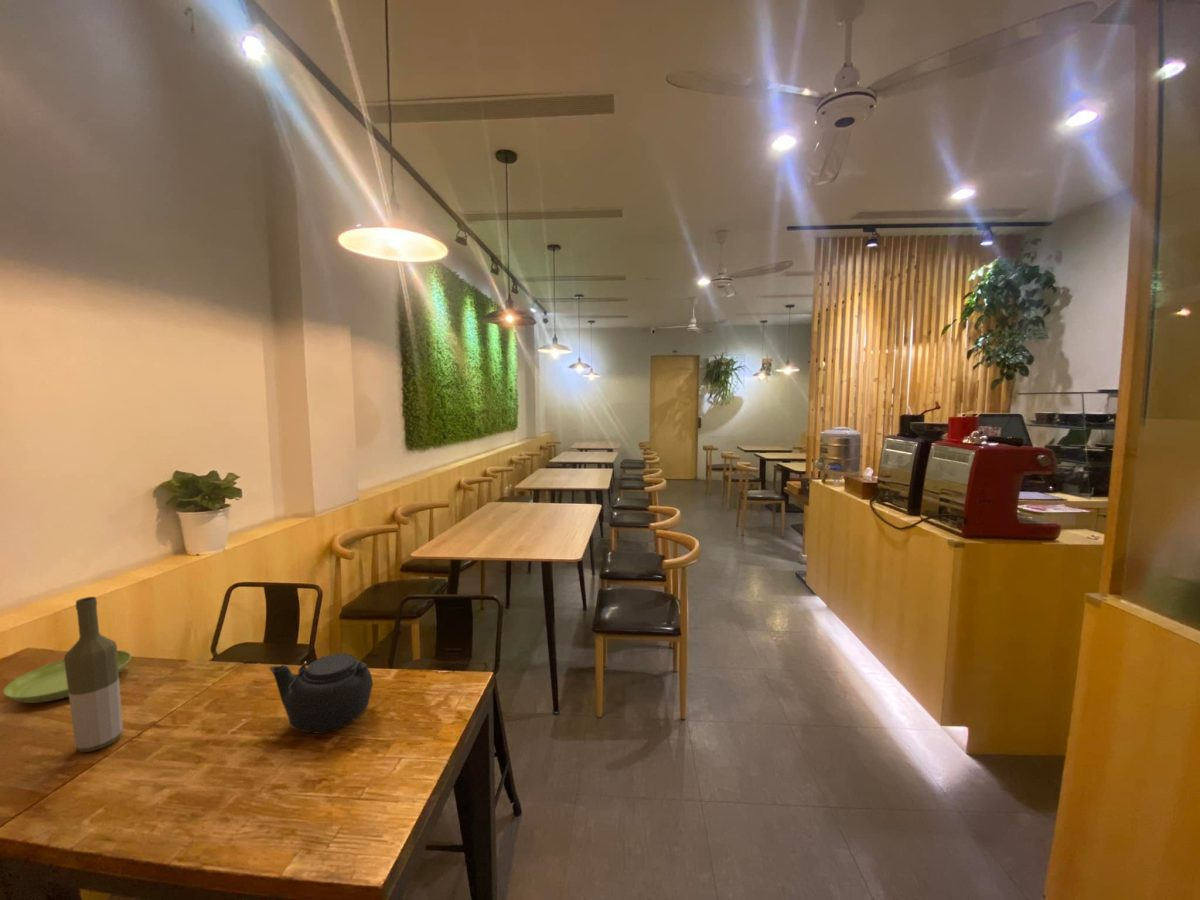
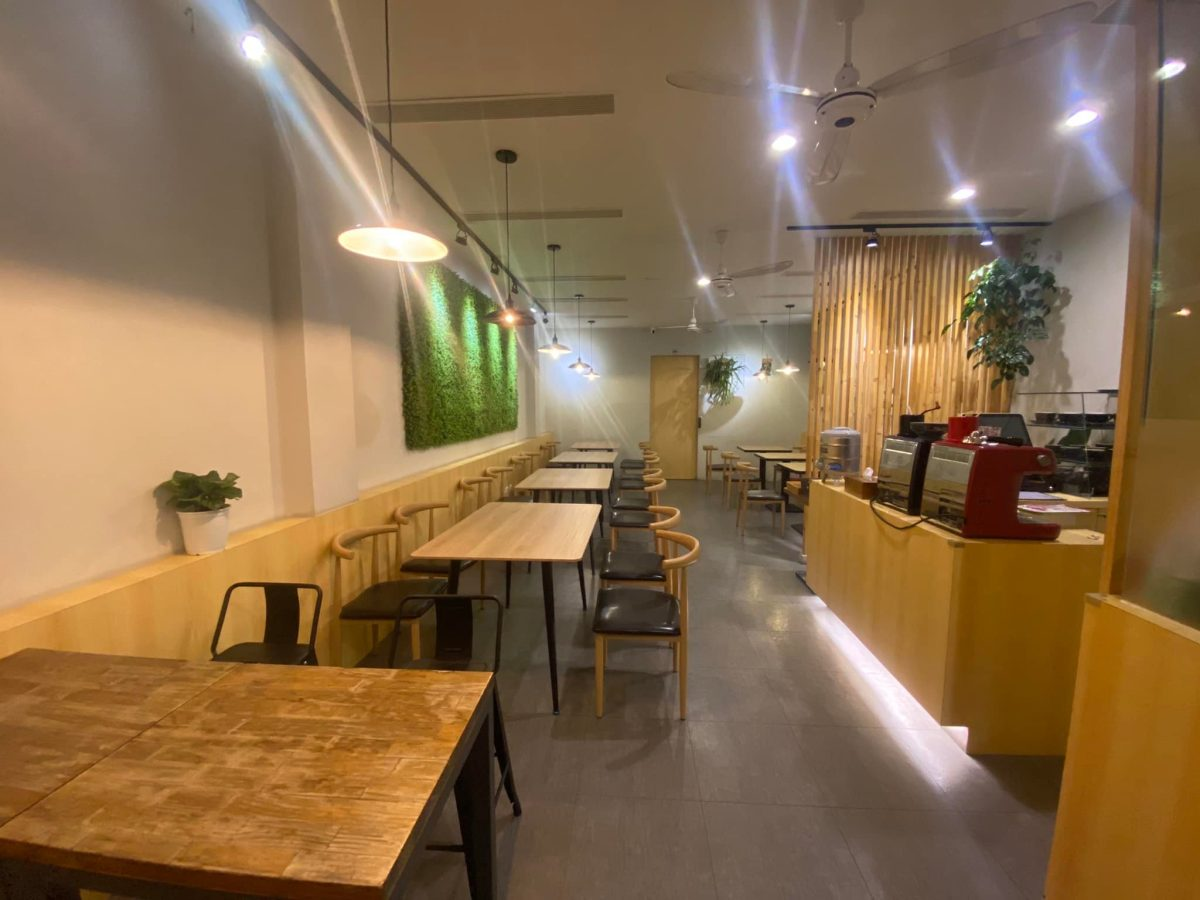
- teapot (321, 691)
- bottle (93, 672)
- saucer (66, 678)
